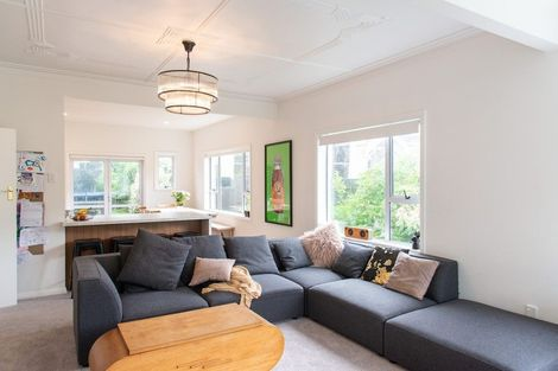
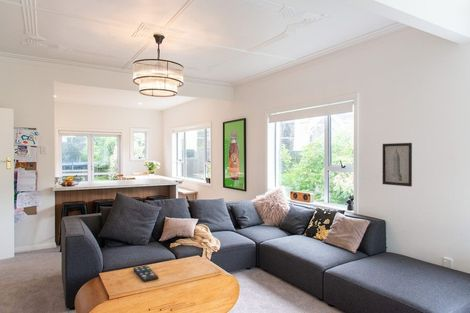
+ remote control (145, 272)
+ wall art (396, 164)
